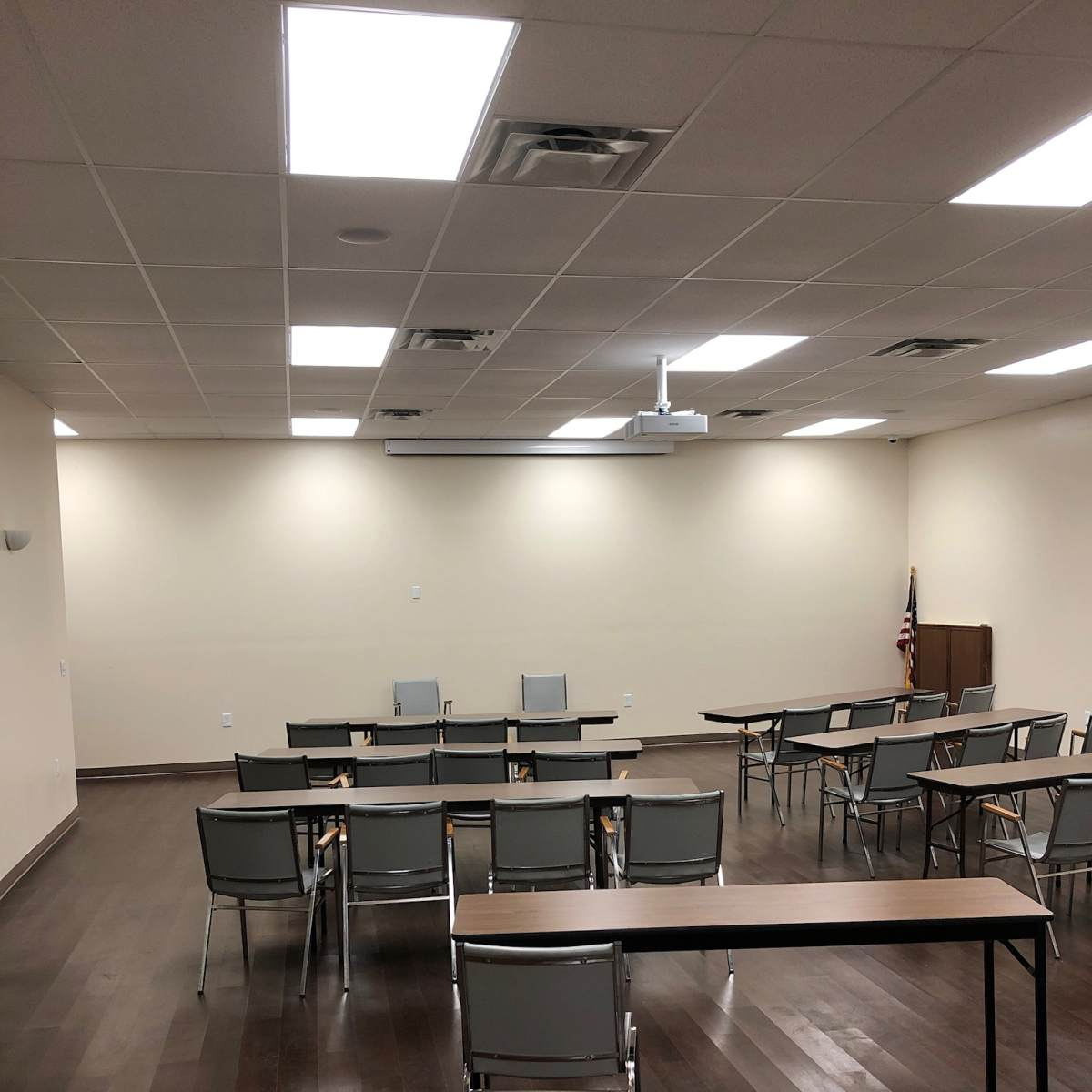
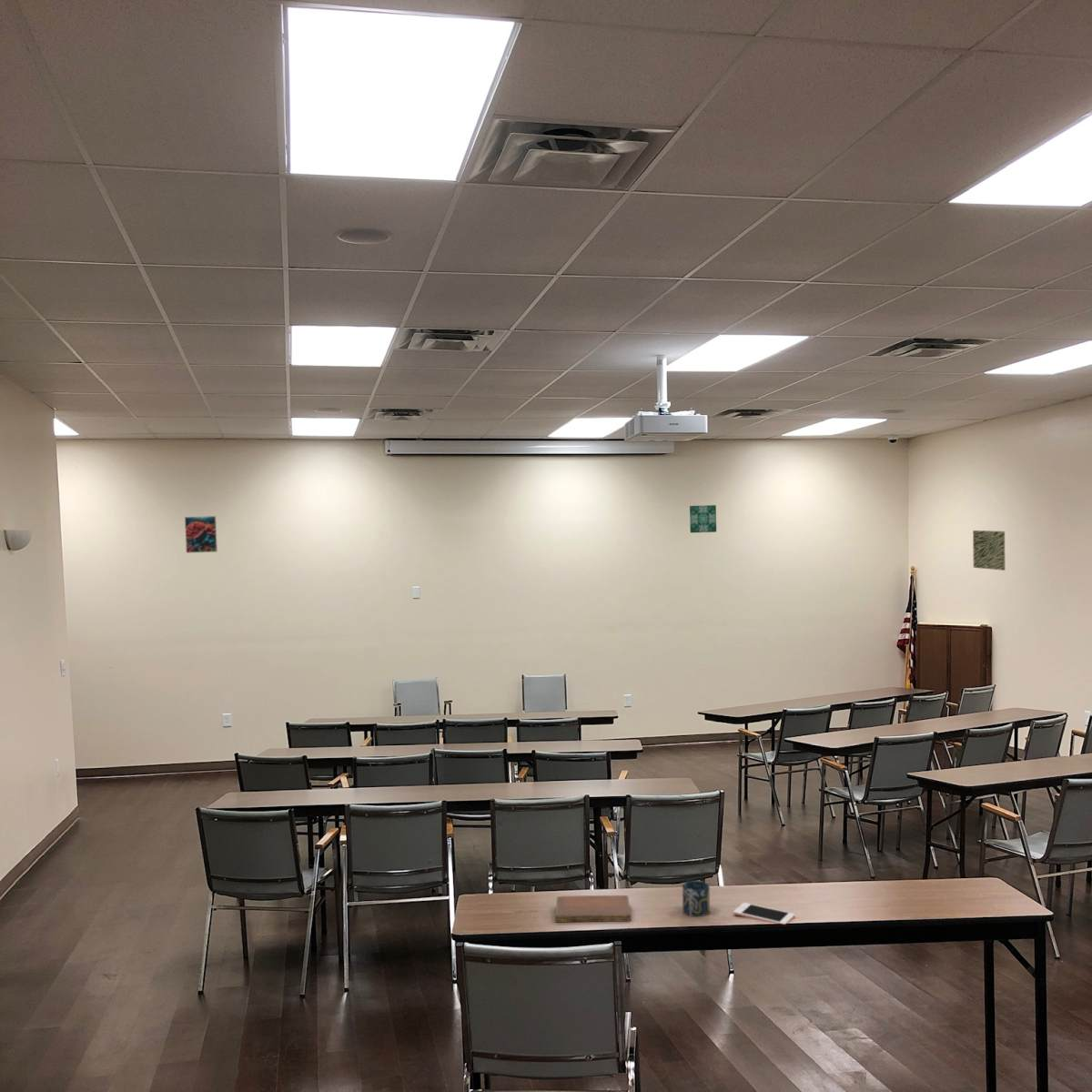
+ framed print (201, 534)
+ cup (694, 896)
+ cell phone (763, 914)
+ notebook (592, 908)
+ wall art (988, 550)
+ wall art (703, 519)
